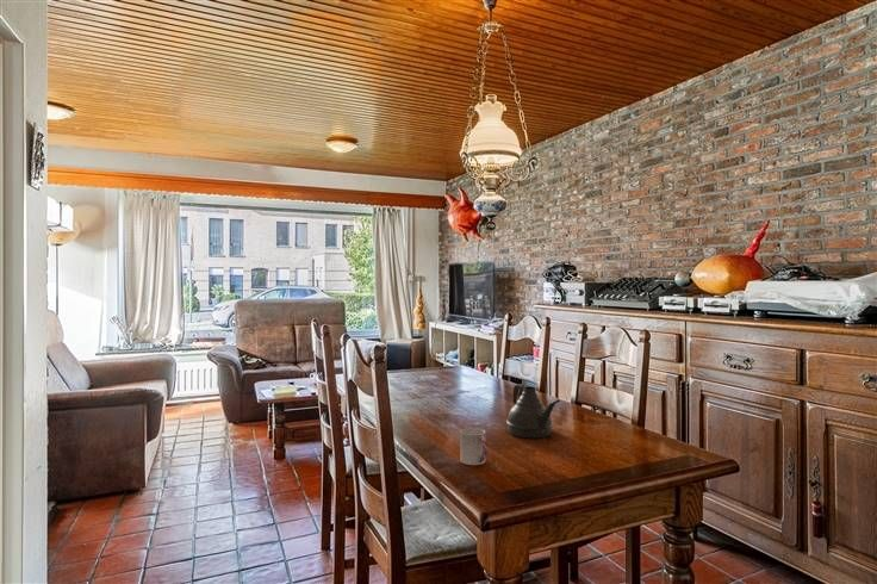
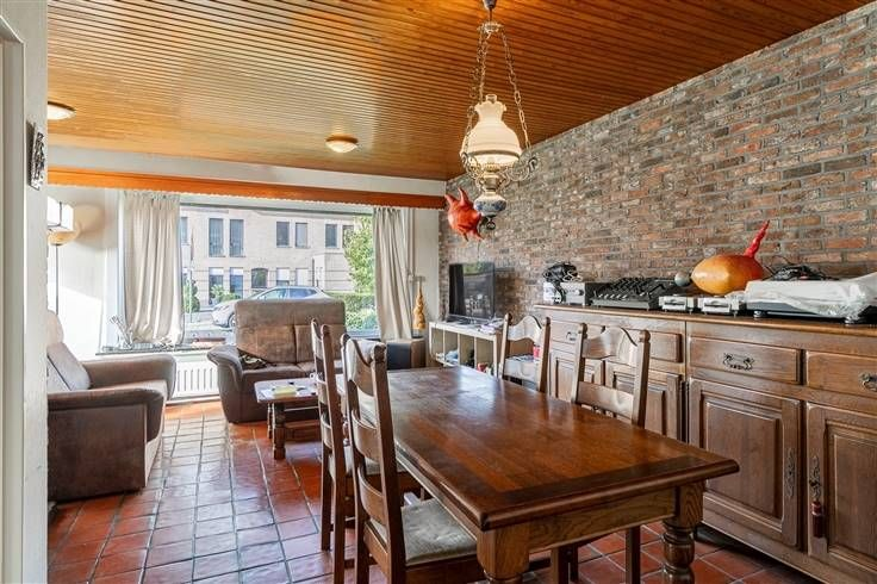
- cup (475, 447)
- teapot (534, 411)
